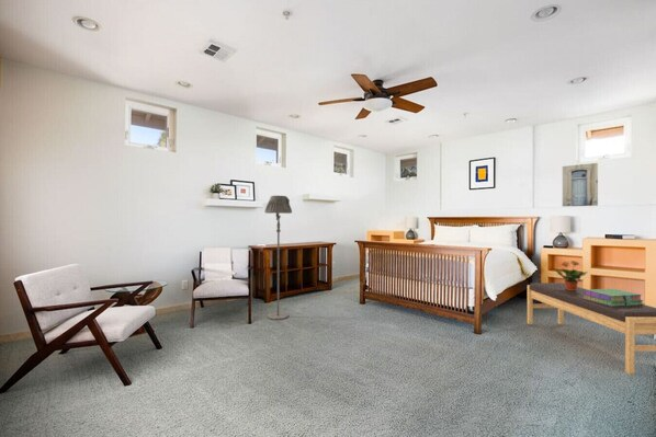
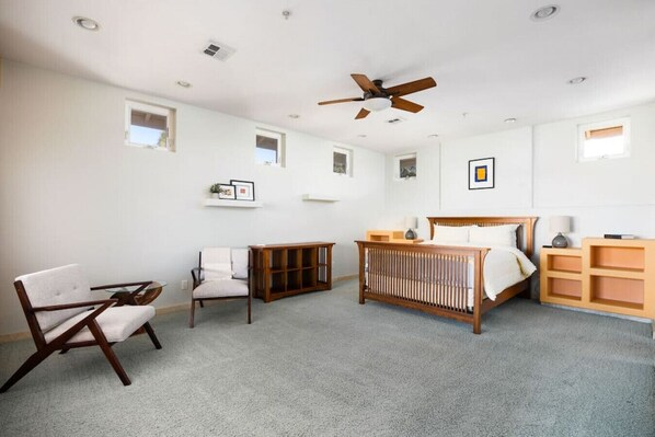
- wall art (579, 185)
- floor lamp (278, 255)
- bench (588, 319)
- potted plant (569, 275)
- stack of books (612, 296)
